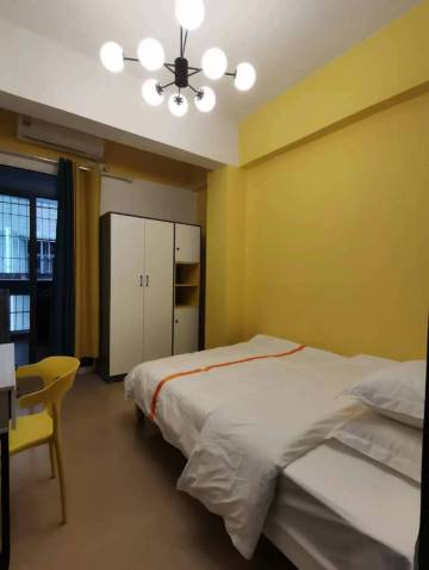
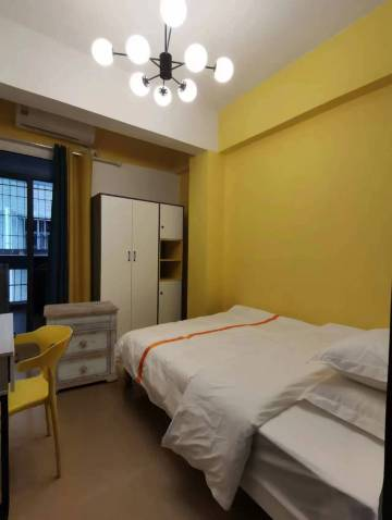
+ nightstand (81, 342)
